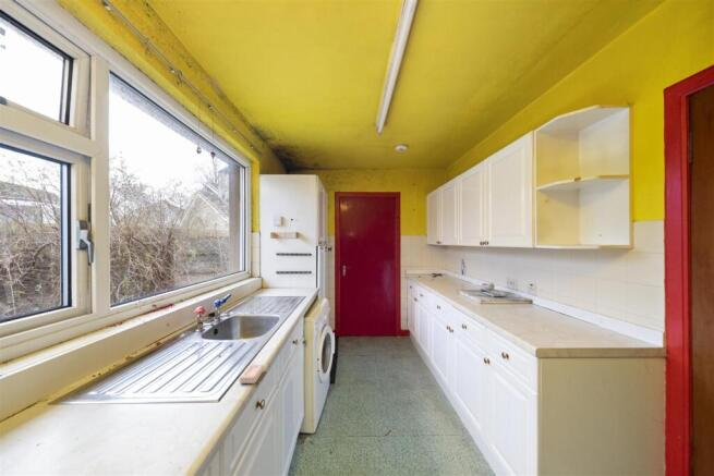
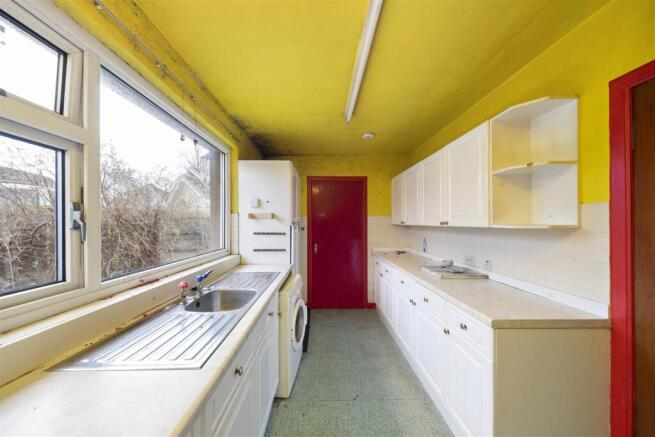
- soap bar (252, 373)
